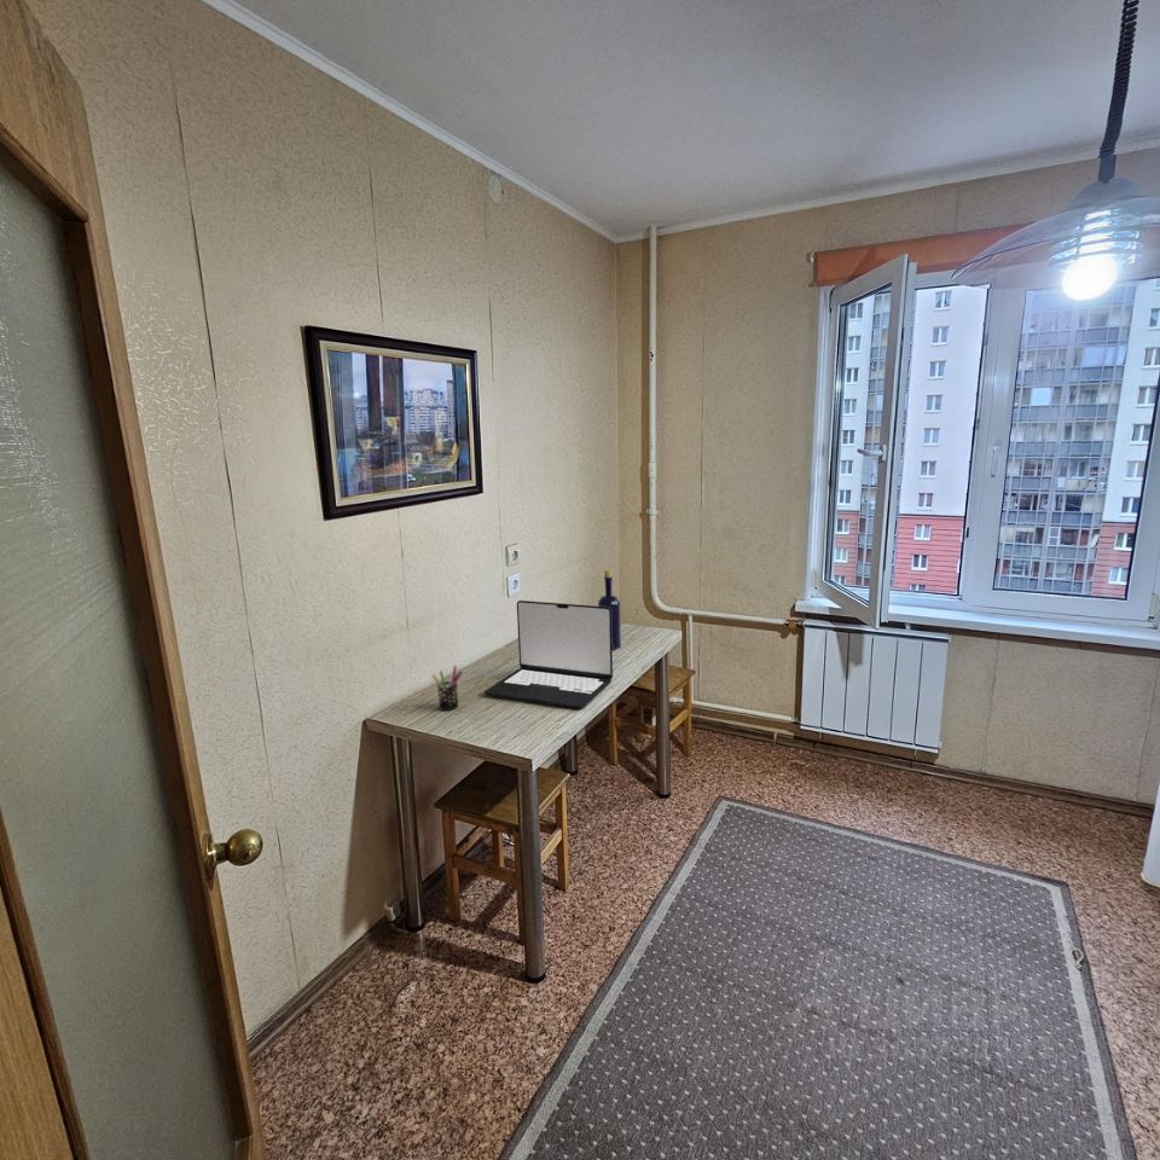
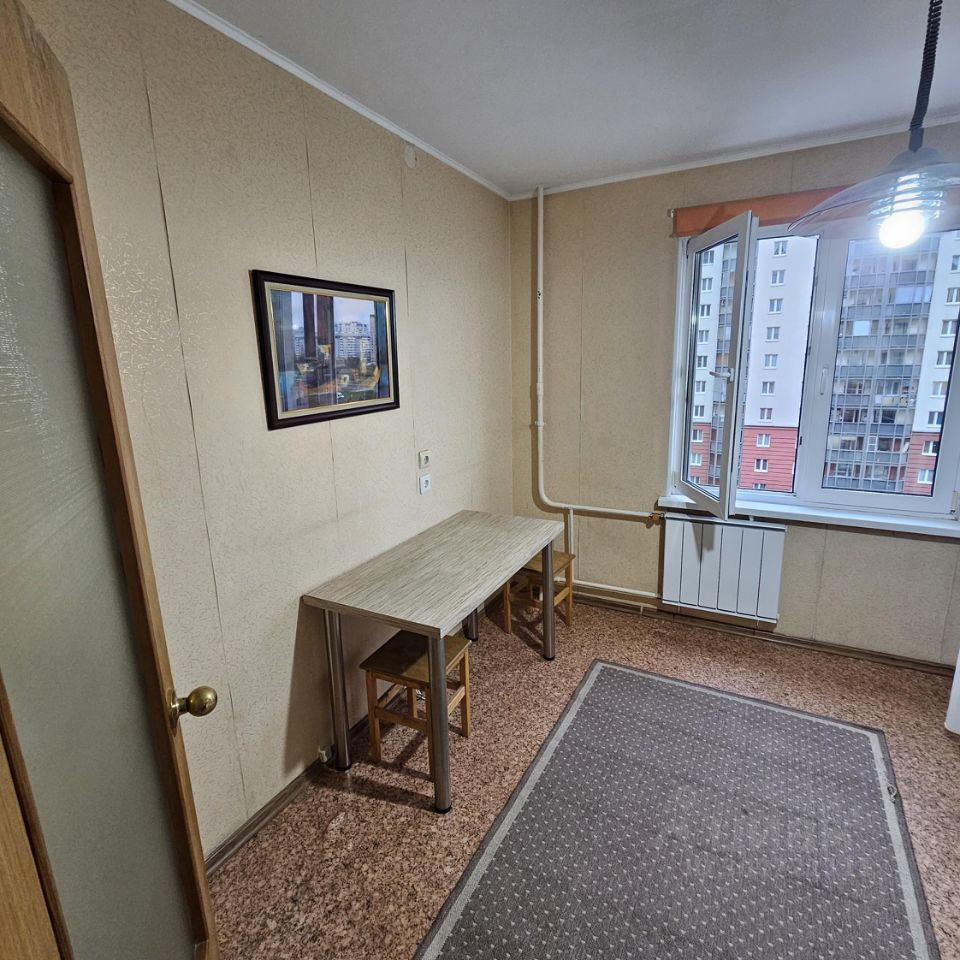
- laptop (547, 650)
- bottle (608, 607)
- pen holder (447, 688)
